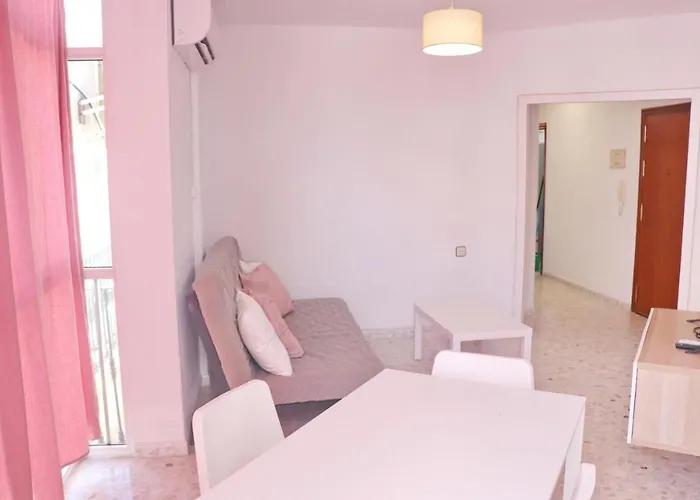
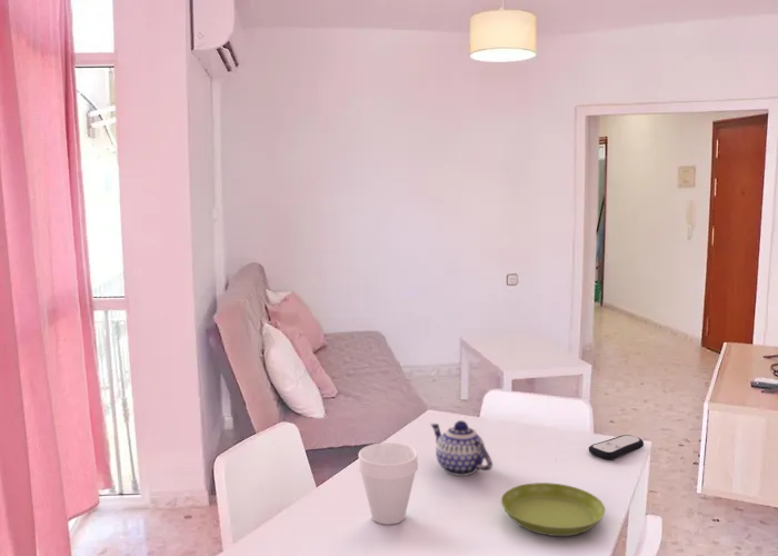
+ teapot (459, 445)
+ cup (388, 485)
+ saucer (551, 510)
+ remote control (617, 446)
